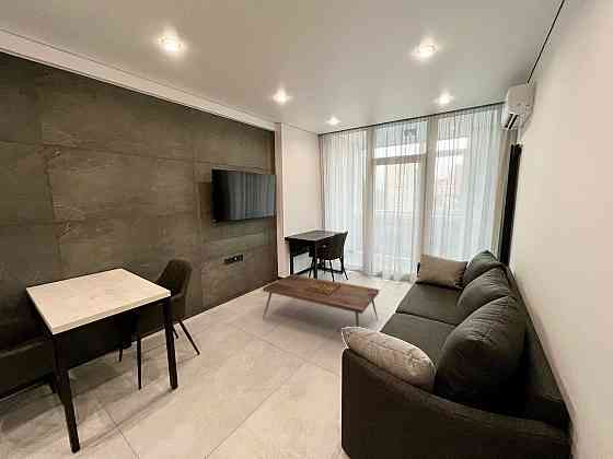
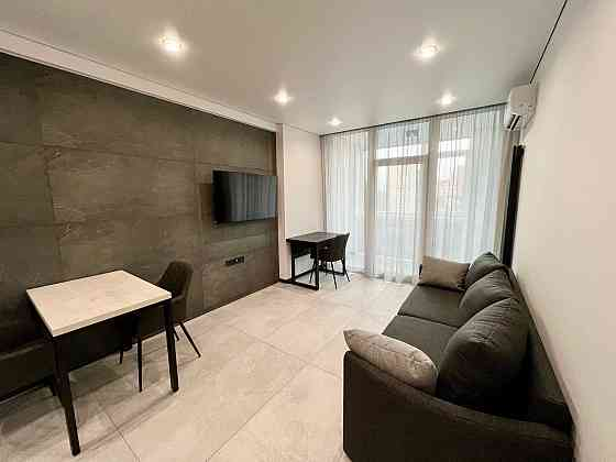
- coffee table (320, 302)
